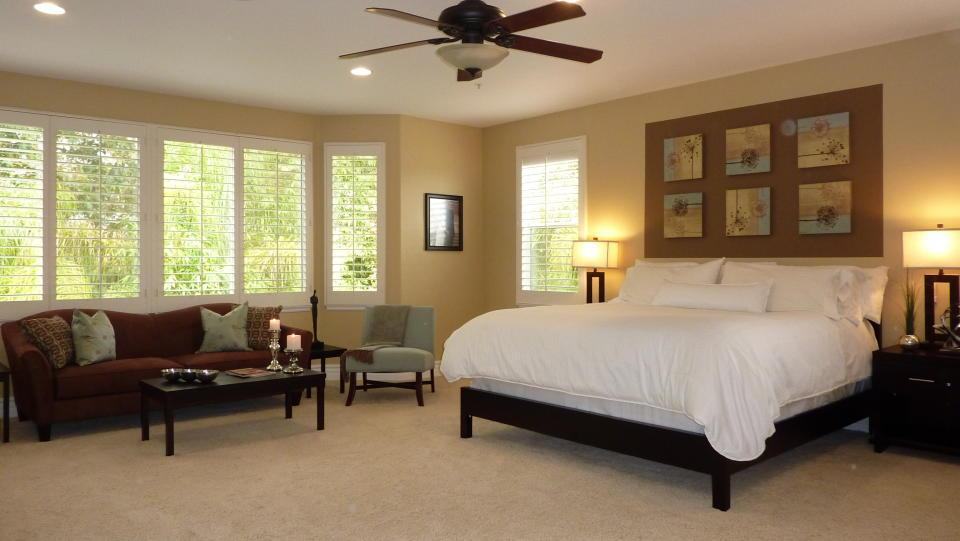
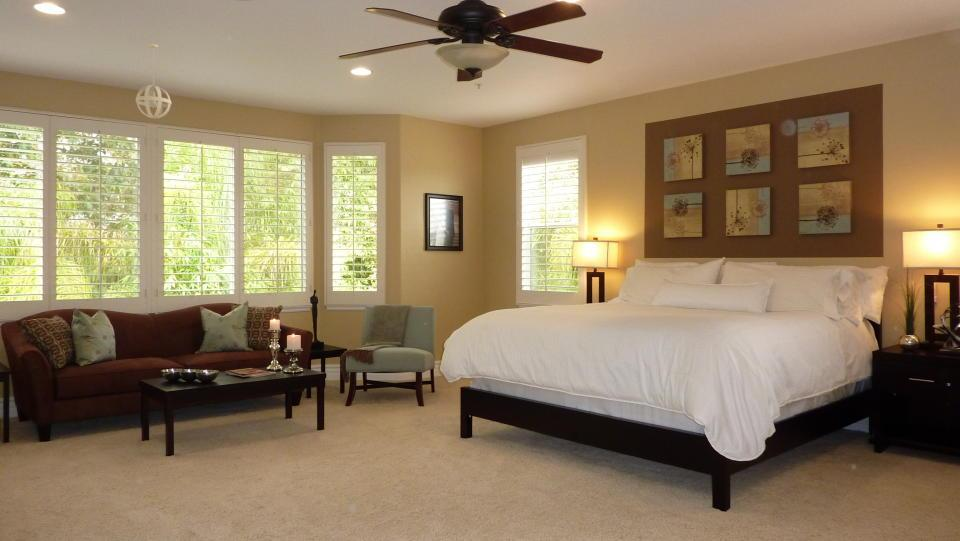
+ pendant light (153, 82)
